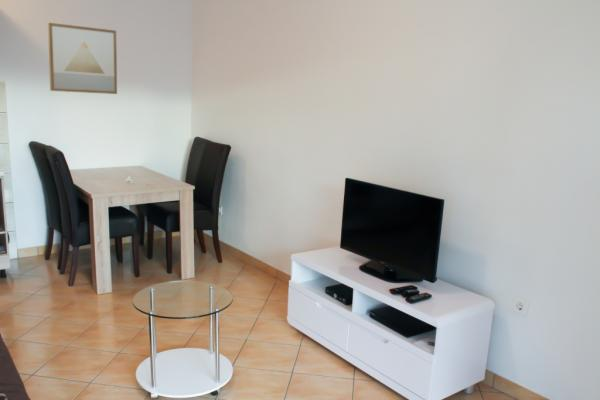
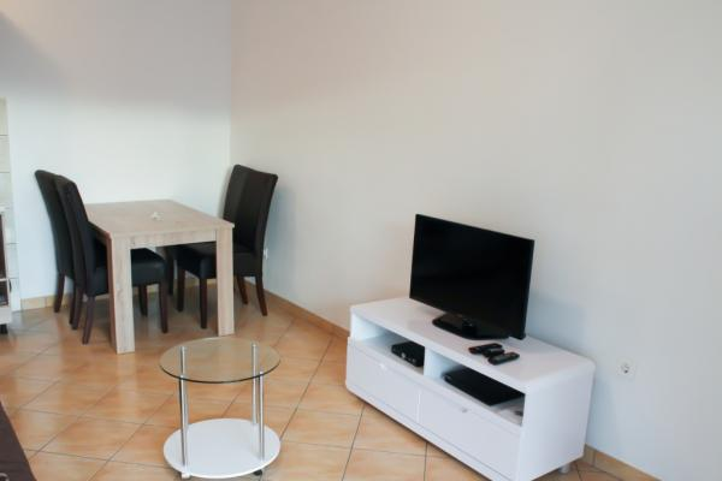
- wall art (83, 60)
